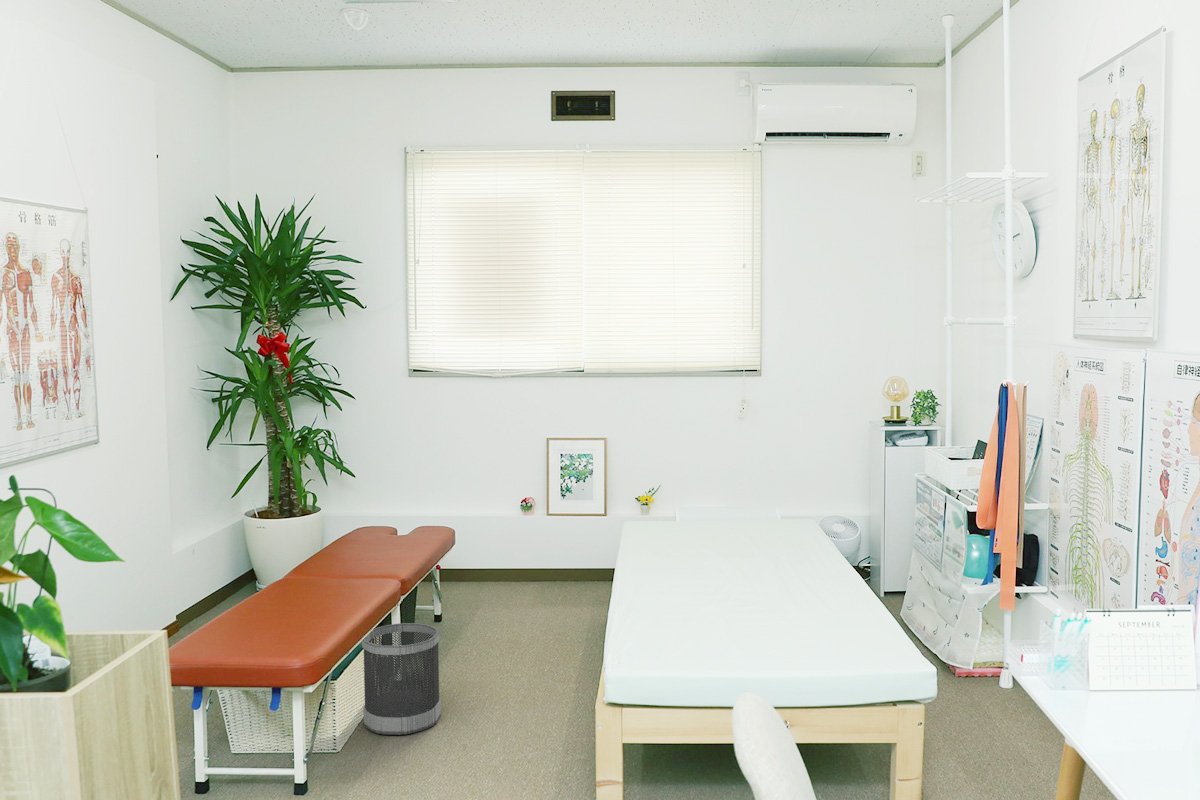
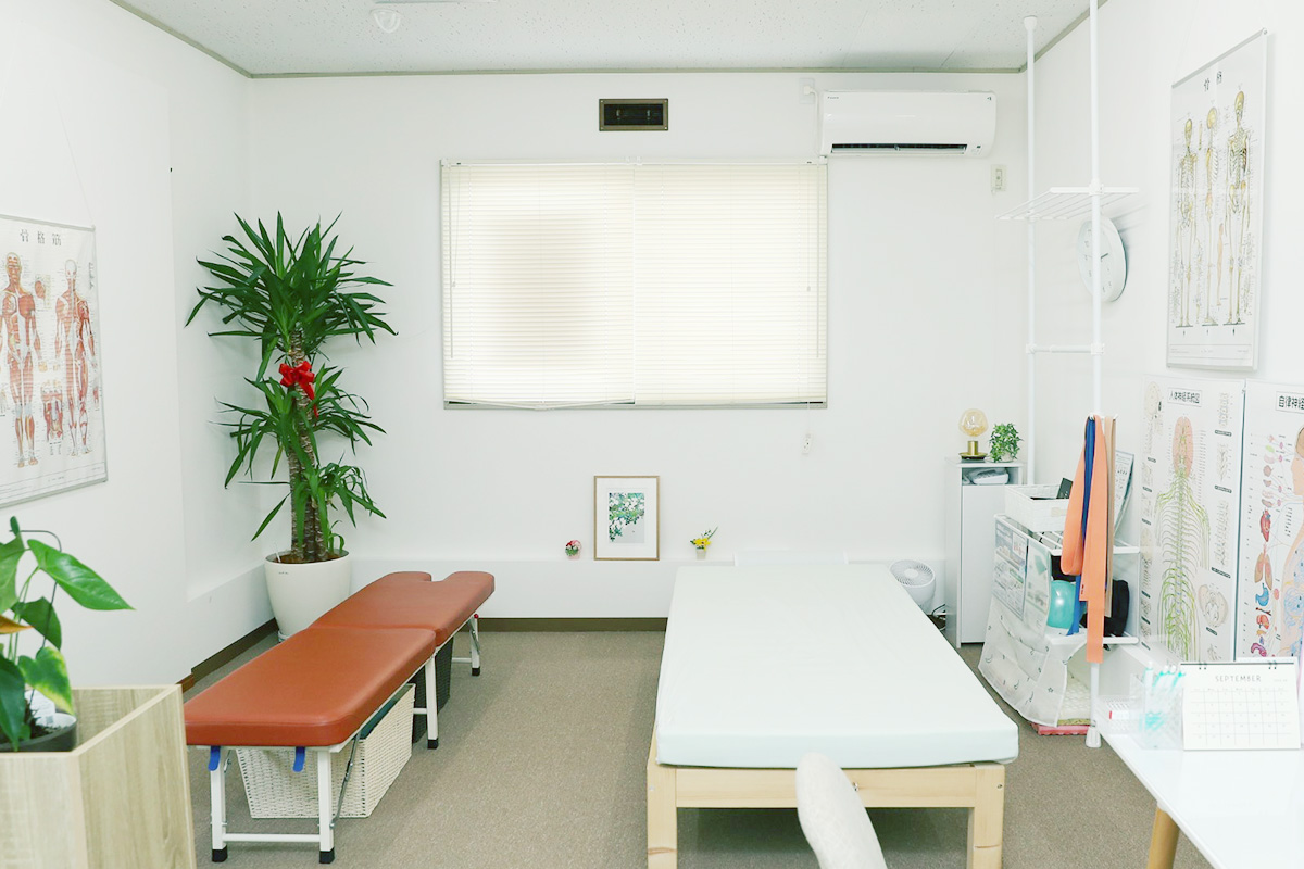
- wastebasket (402, 676)
